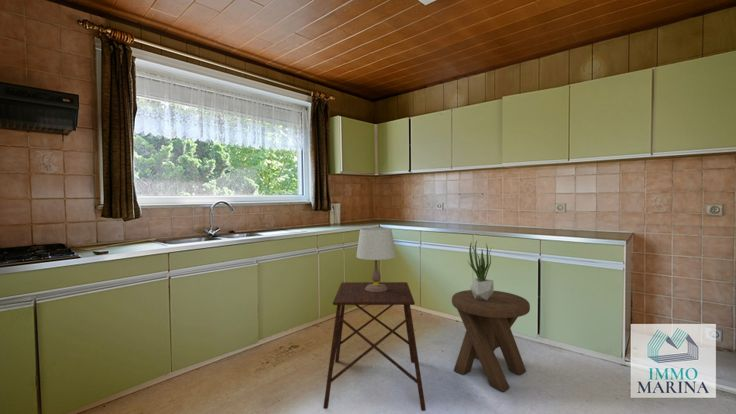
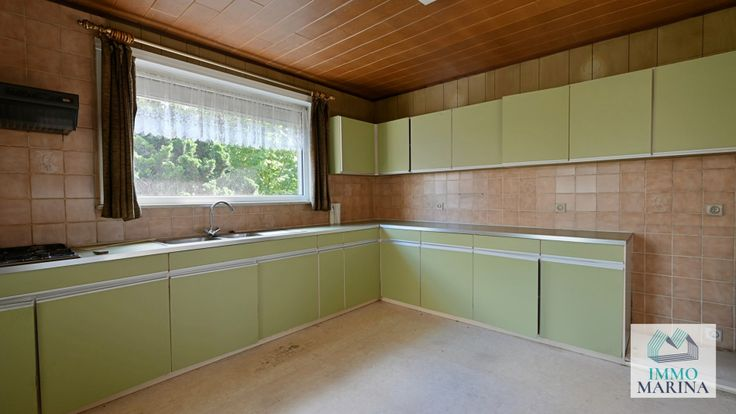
- side table (370, 341)
- table lamp (376, 258)
- potted plant (479, 269)
- music stool (489, 335)
